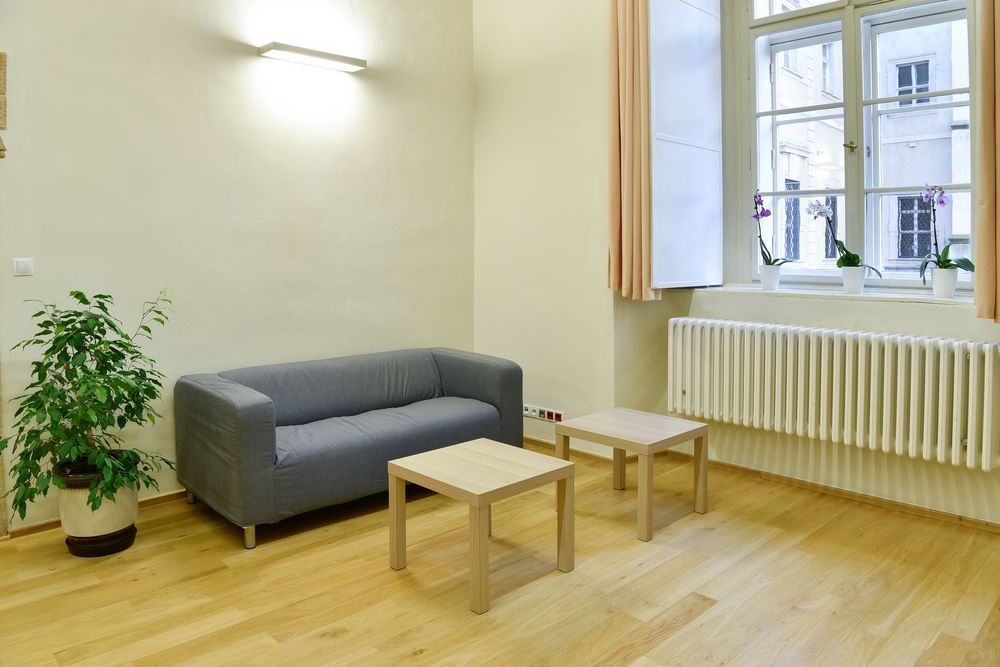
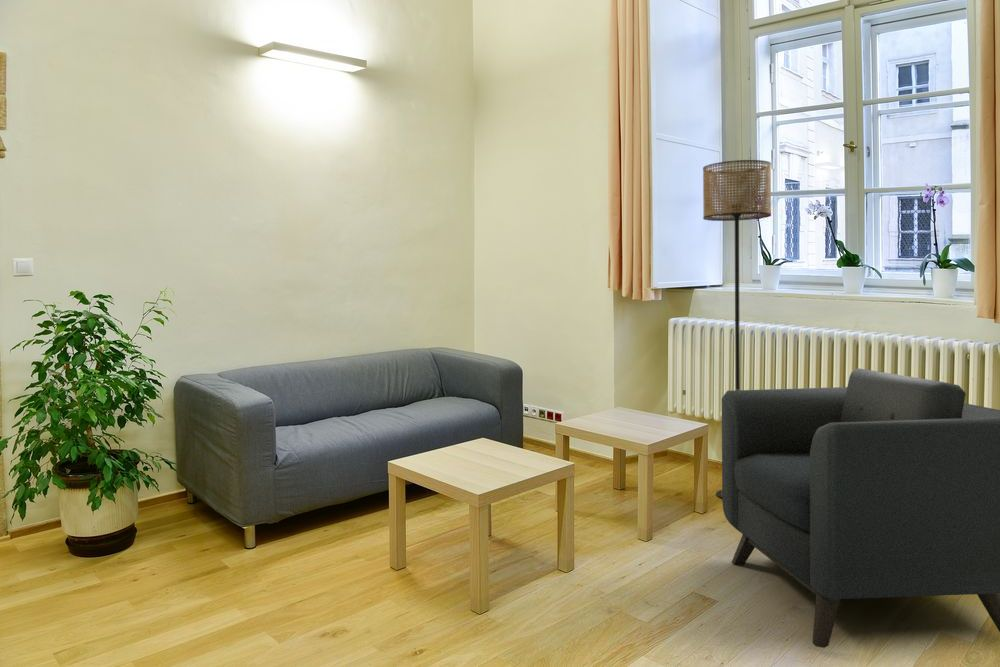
+ floor lamp (737, 332)
+ armchair (856, 486)
